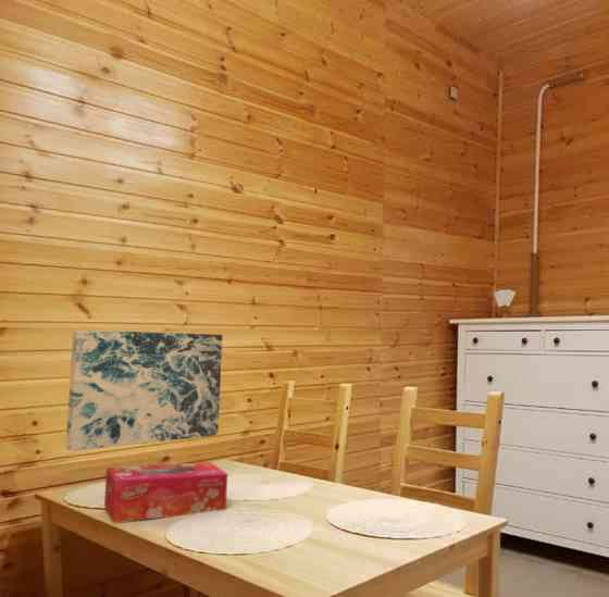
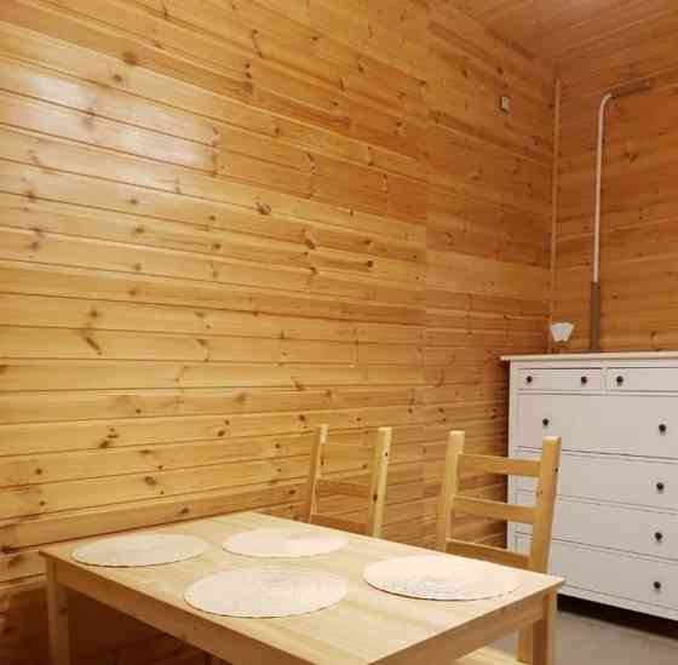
- wall art (150, 386)
- tissue box (165, 489)
